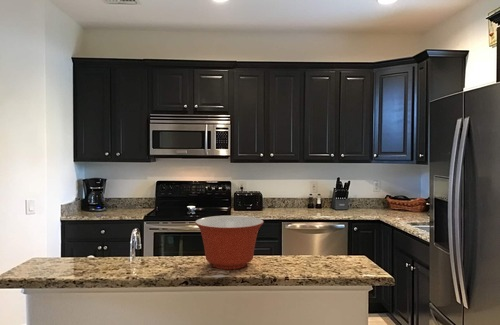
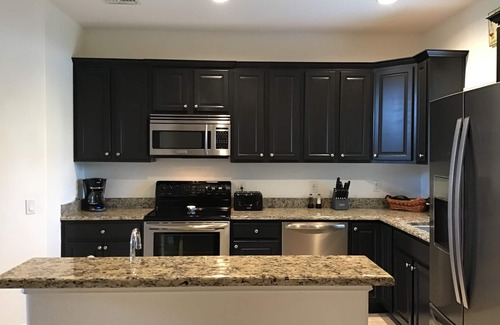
- mixing bowl (229, 242)
